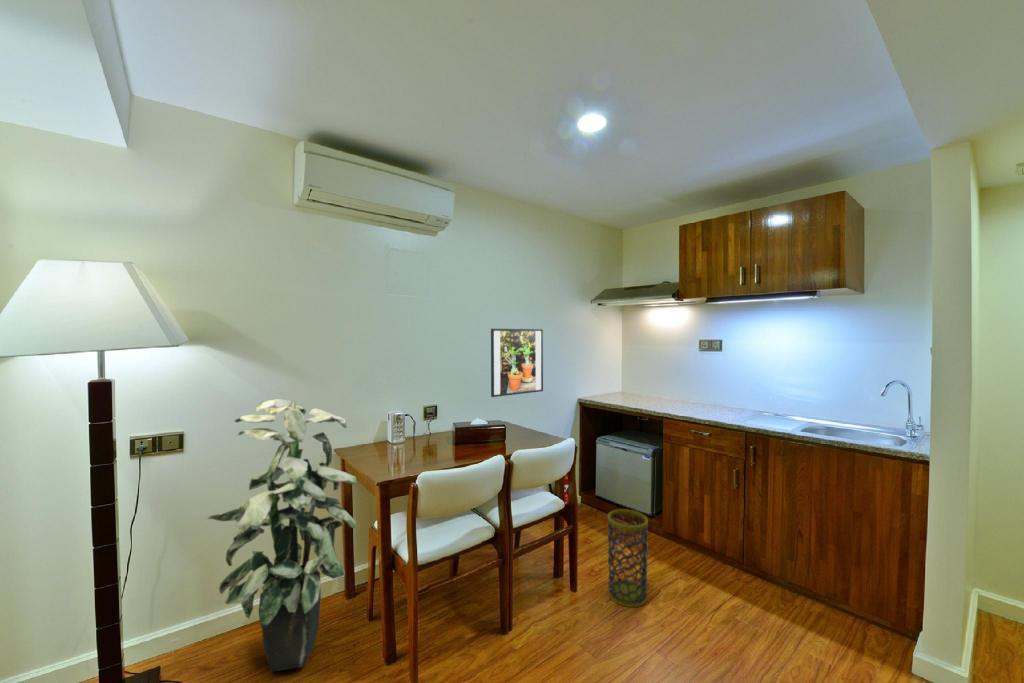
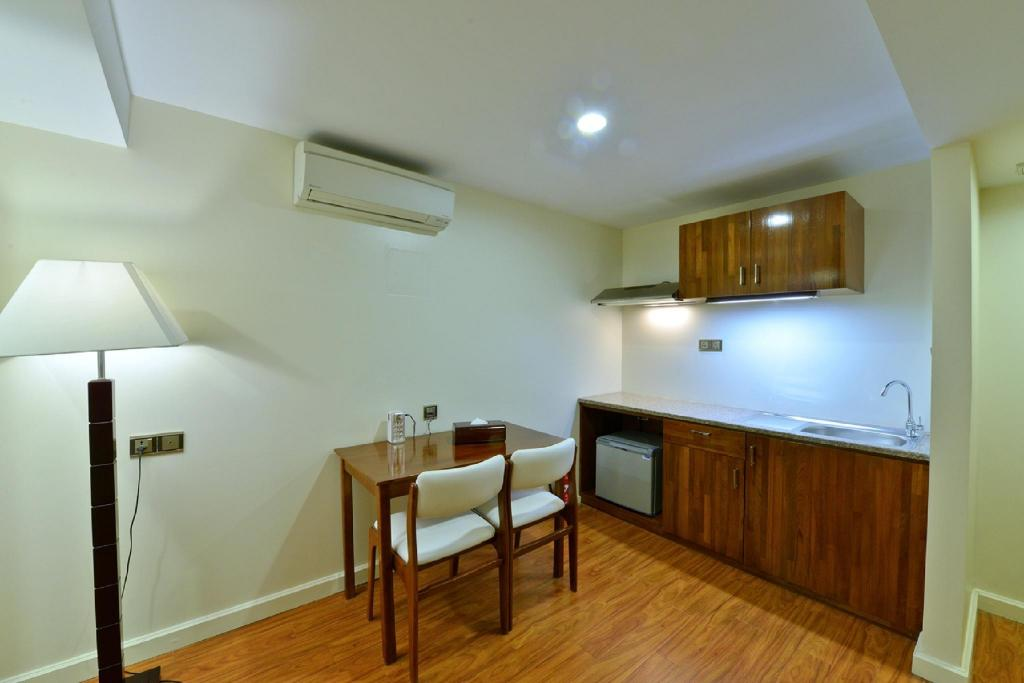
- trash can (627, 556)
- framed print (518, 361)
- indoor plant (287, 525)
